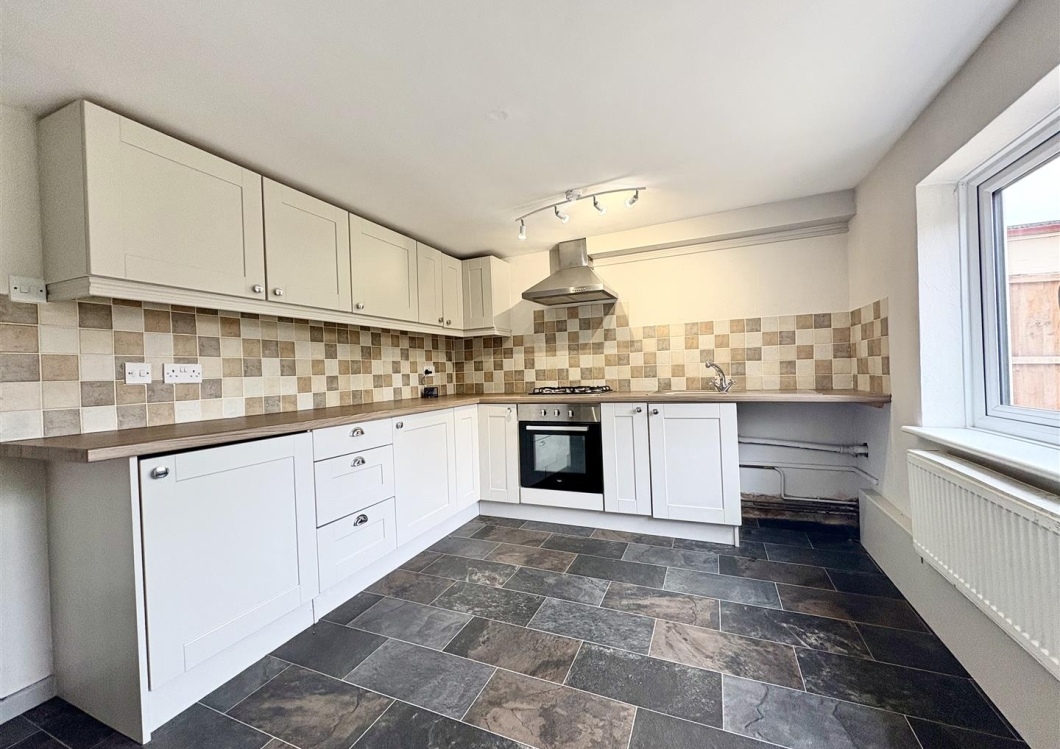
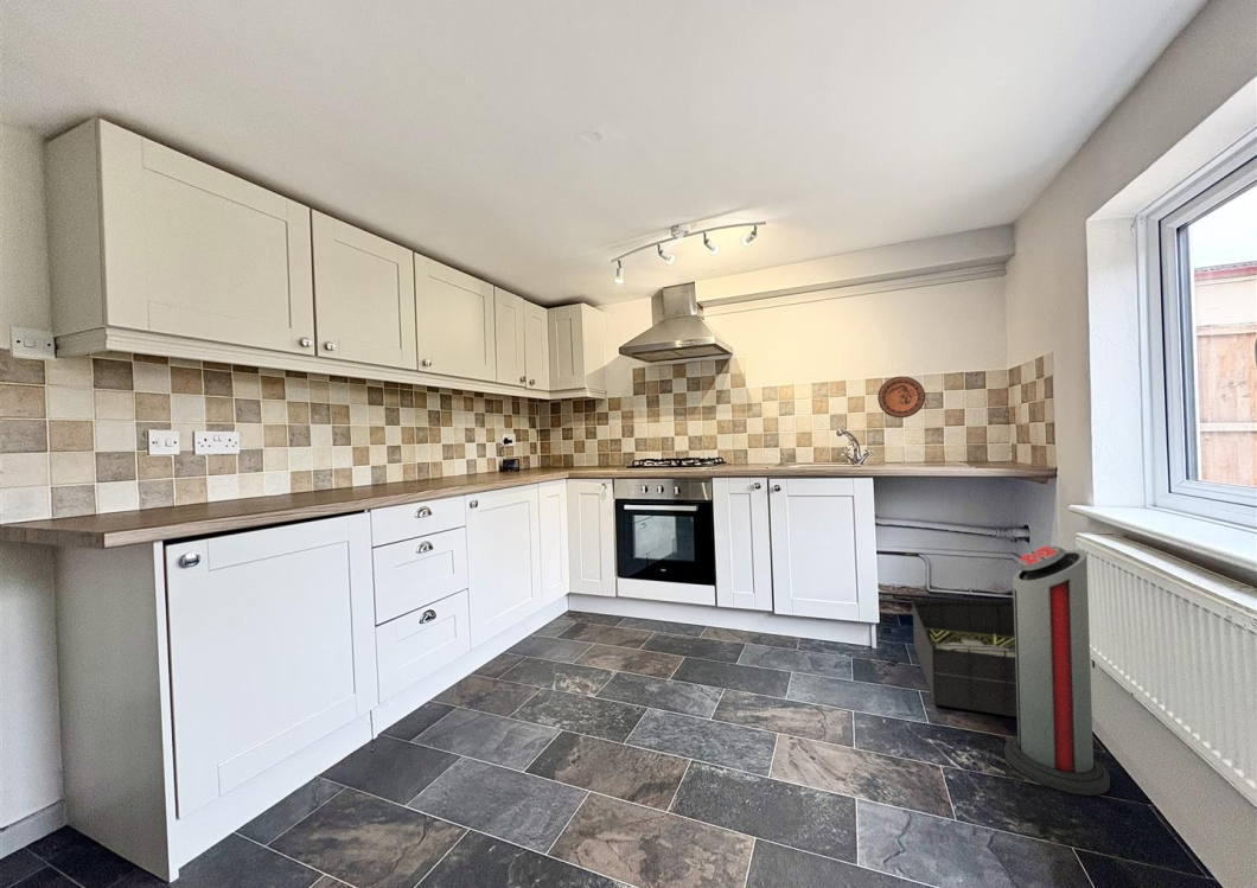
+ air purifier (1051, 656)
+ decorative plate (900, 397)
+ storage bin (985, 649)
